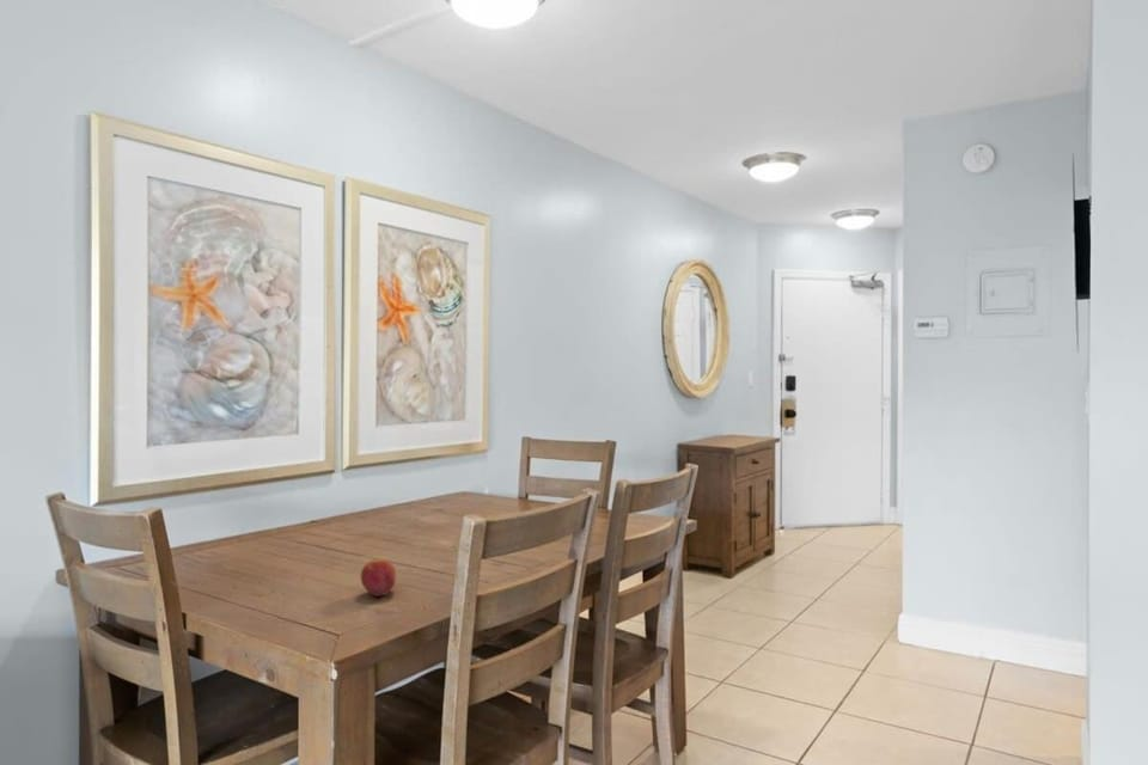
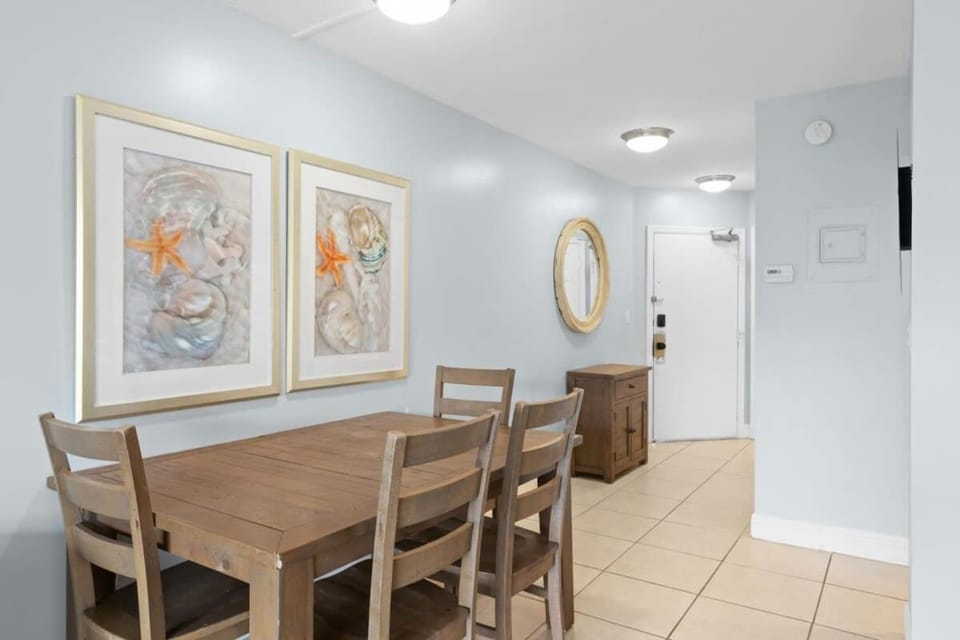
- fruit (378, 576)
